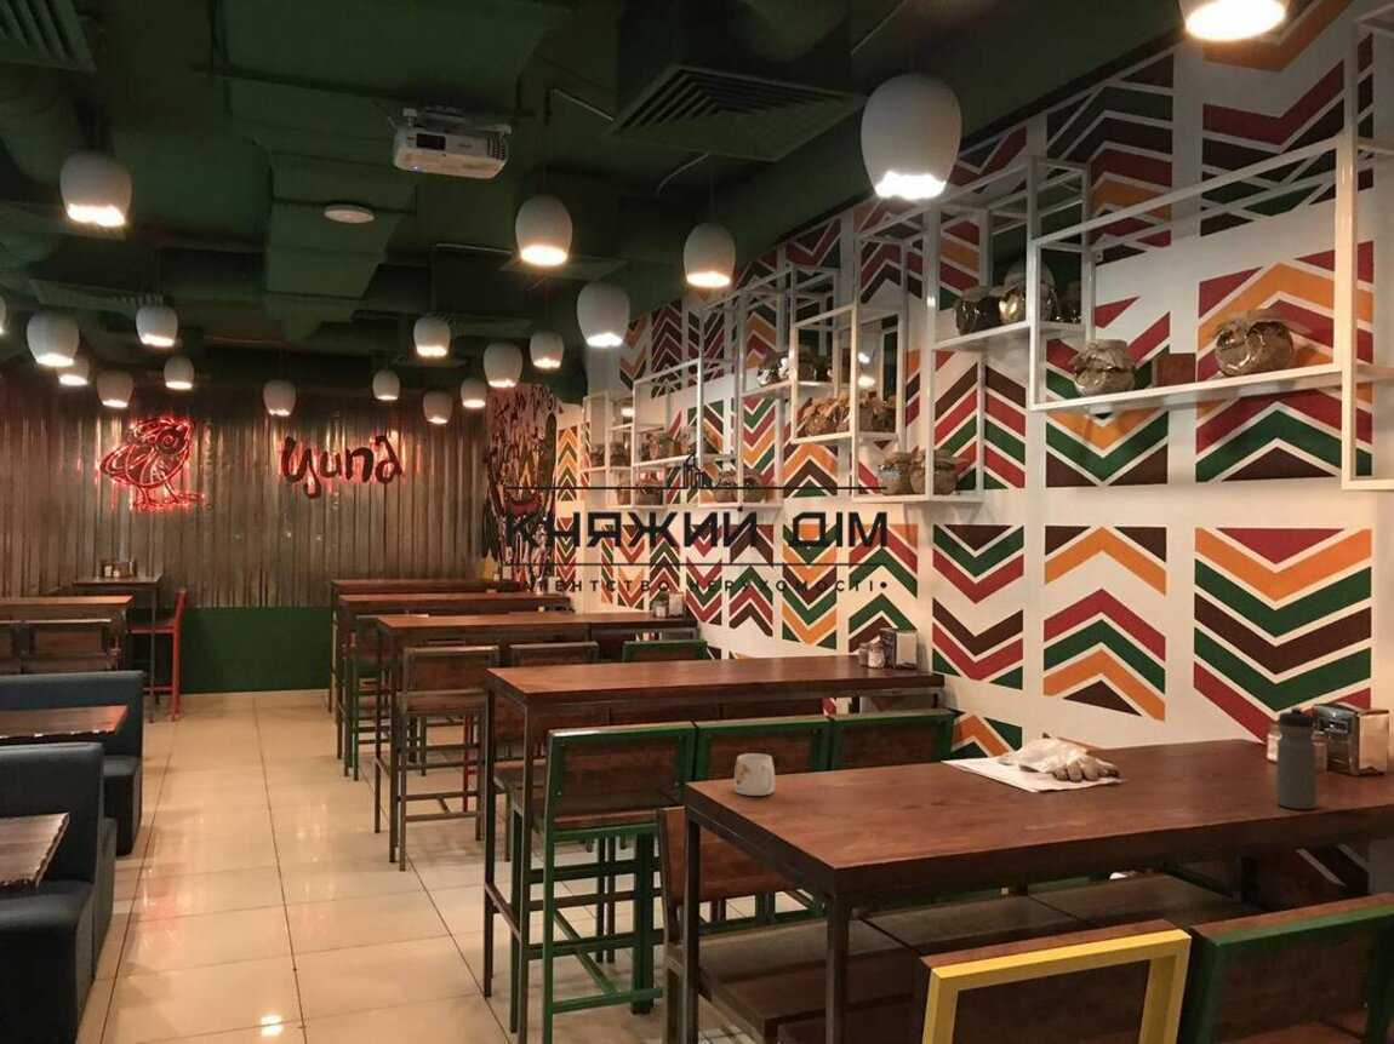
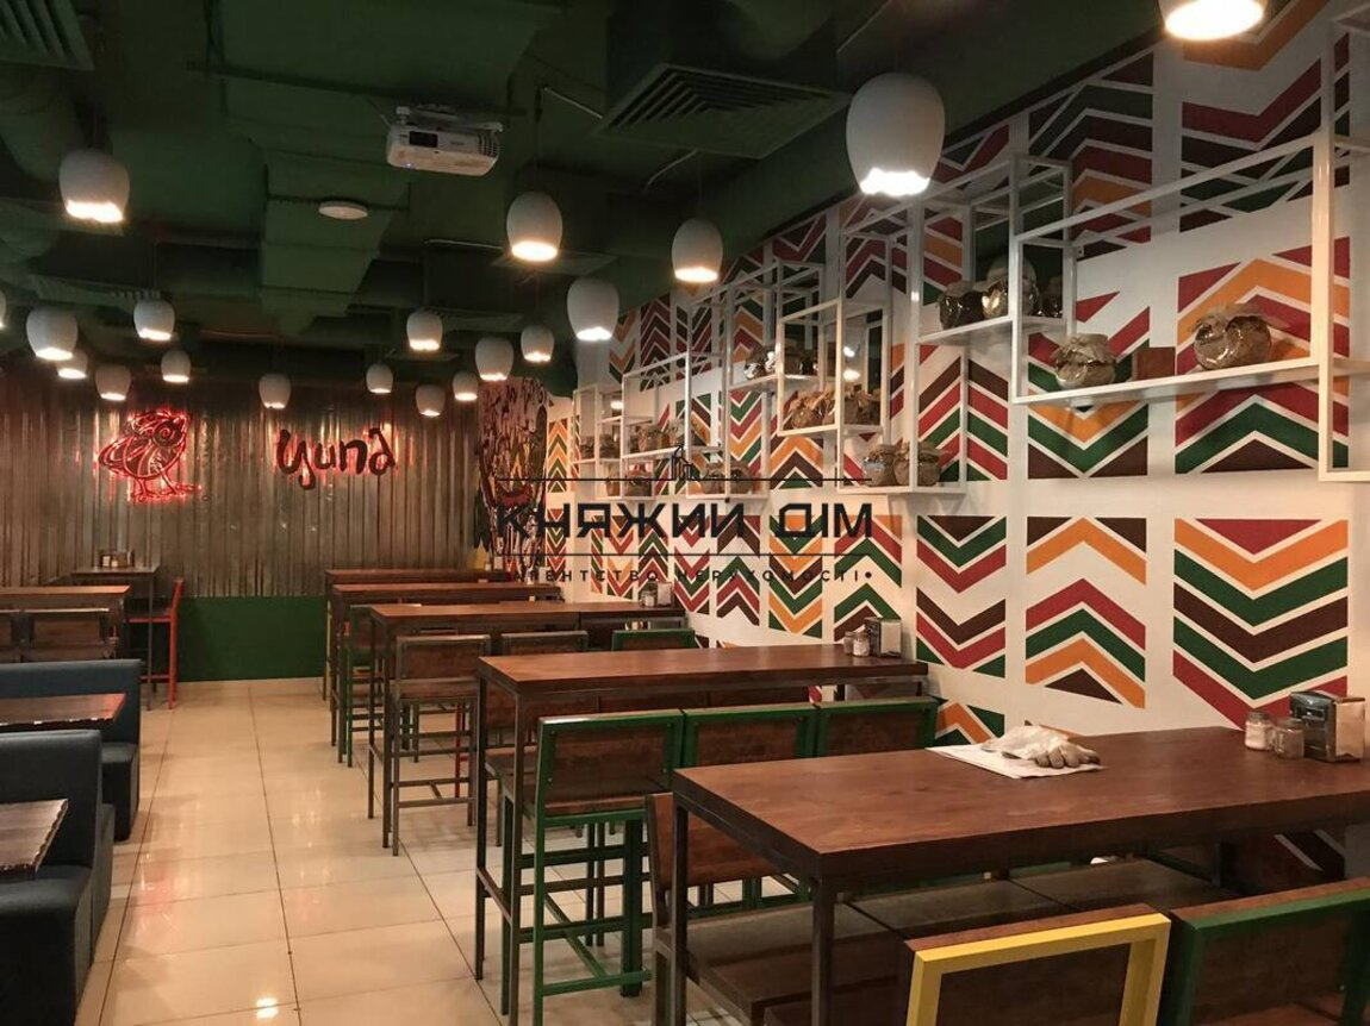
- water bottle (1296, 756)
- mug (758, 775)
